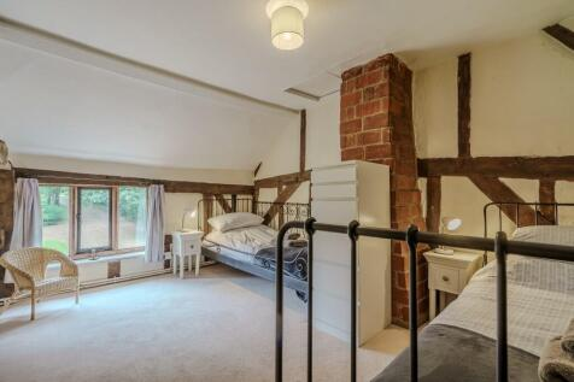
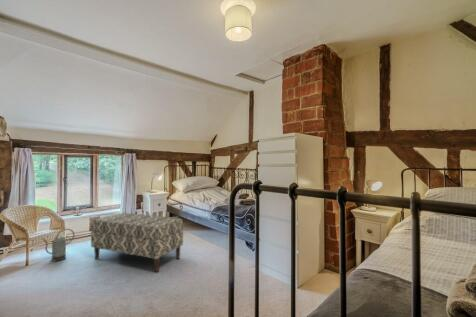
+ watering can (58, 244)
+ bench (137, 238)
